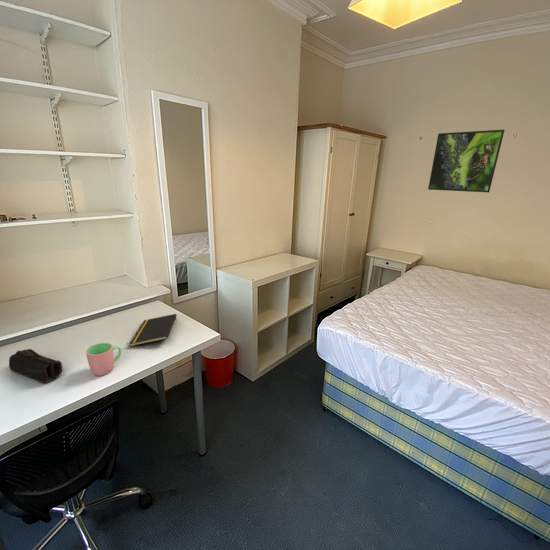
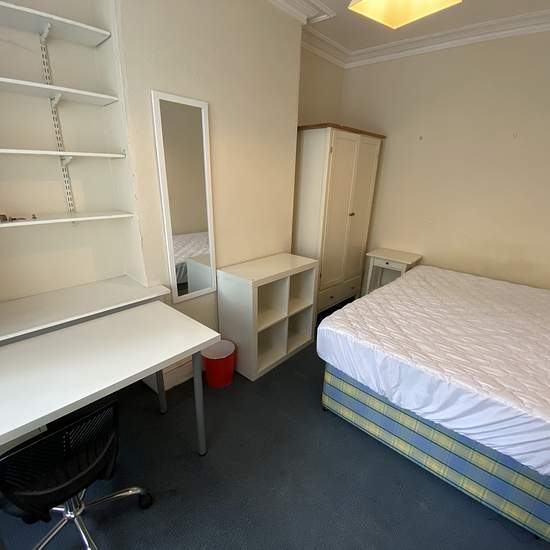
- pencil case (34, 360)
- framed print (463, 162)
- notepad (155, 328)
- cup (105, 358)
